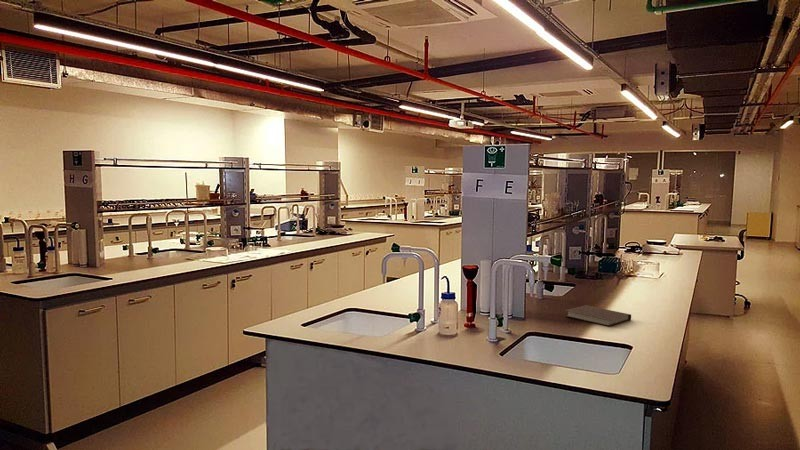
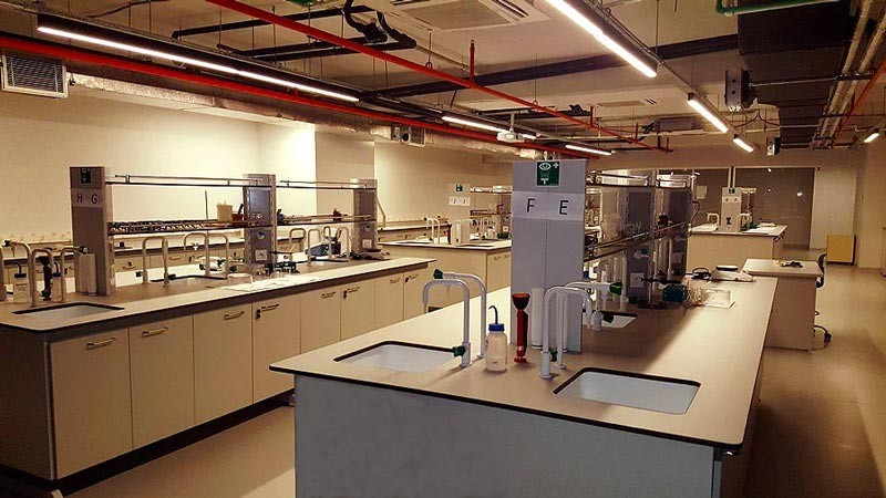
- notebook (597, 315)
